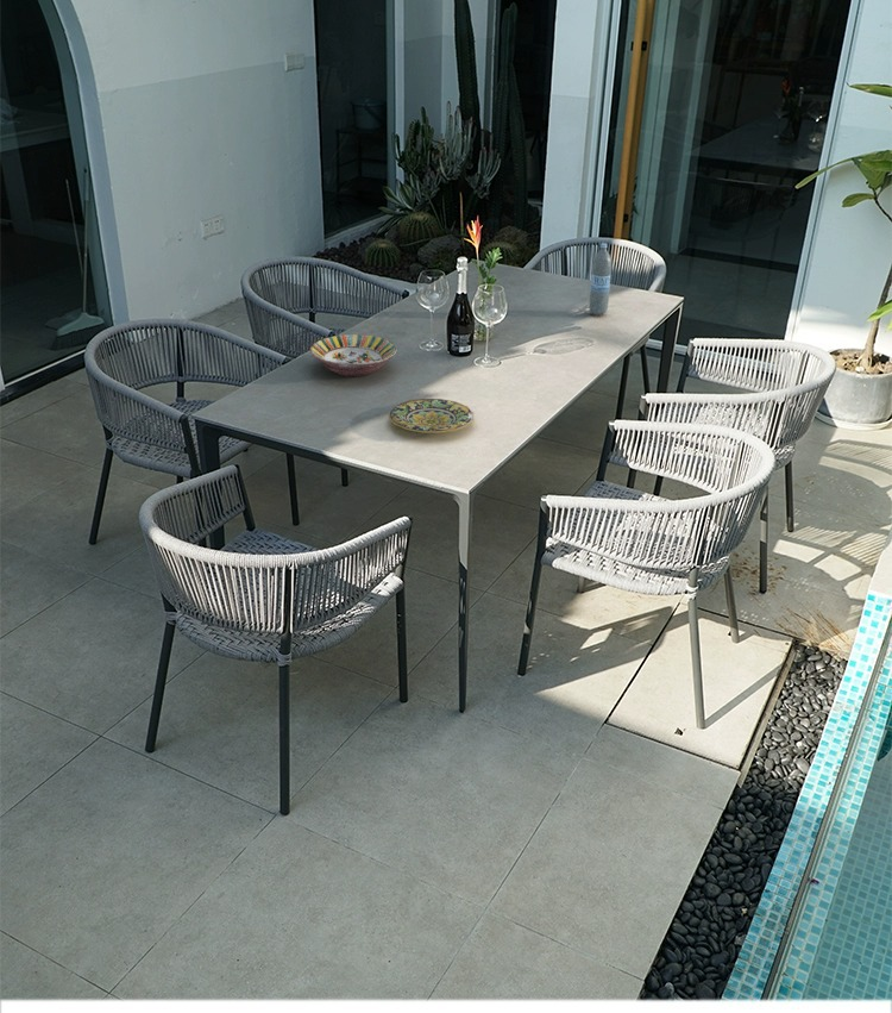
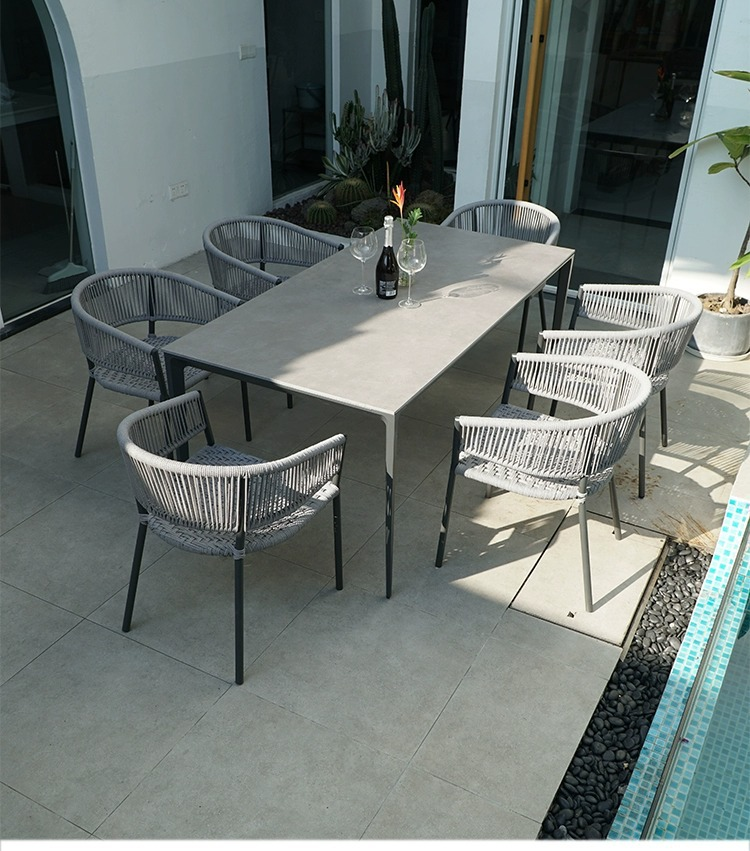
- water bottle (601, 279)
- serving bowl (353, 358)
- plate (431, 418)
